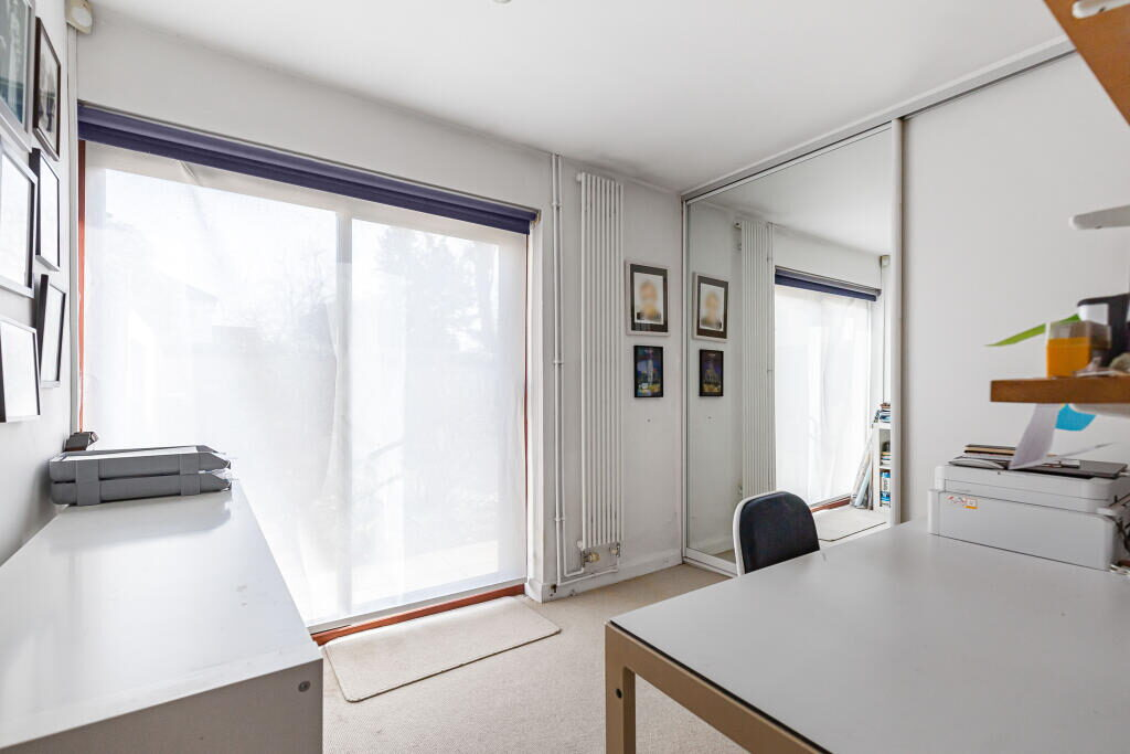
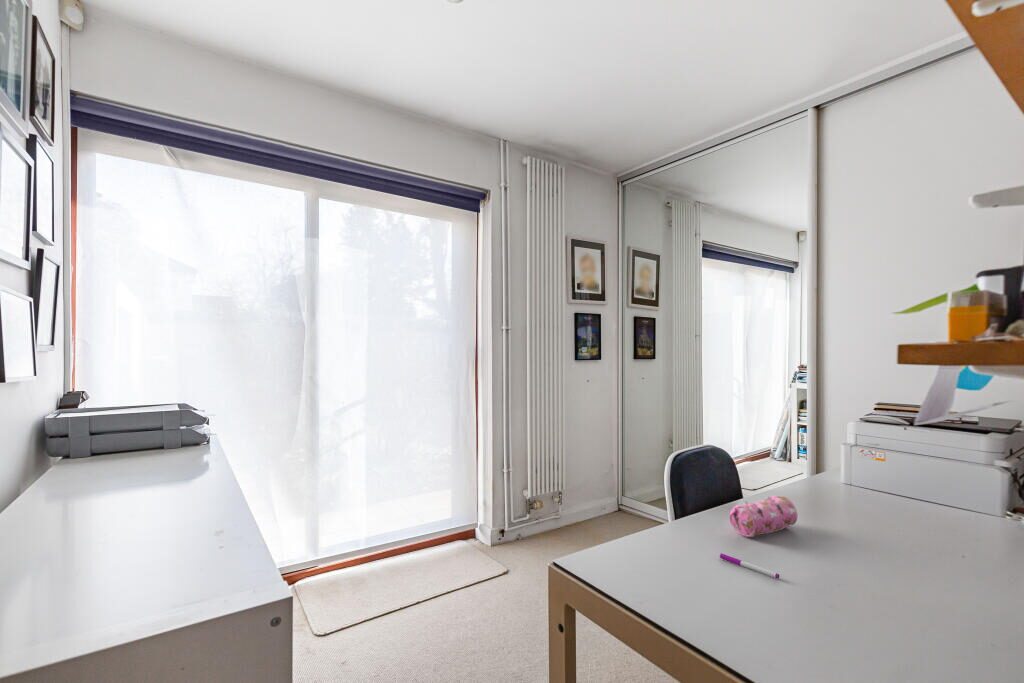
+ pen (748, 565)
+ pencil case (763, 515)
